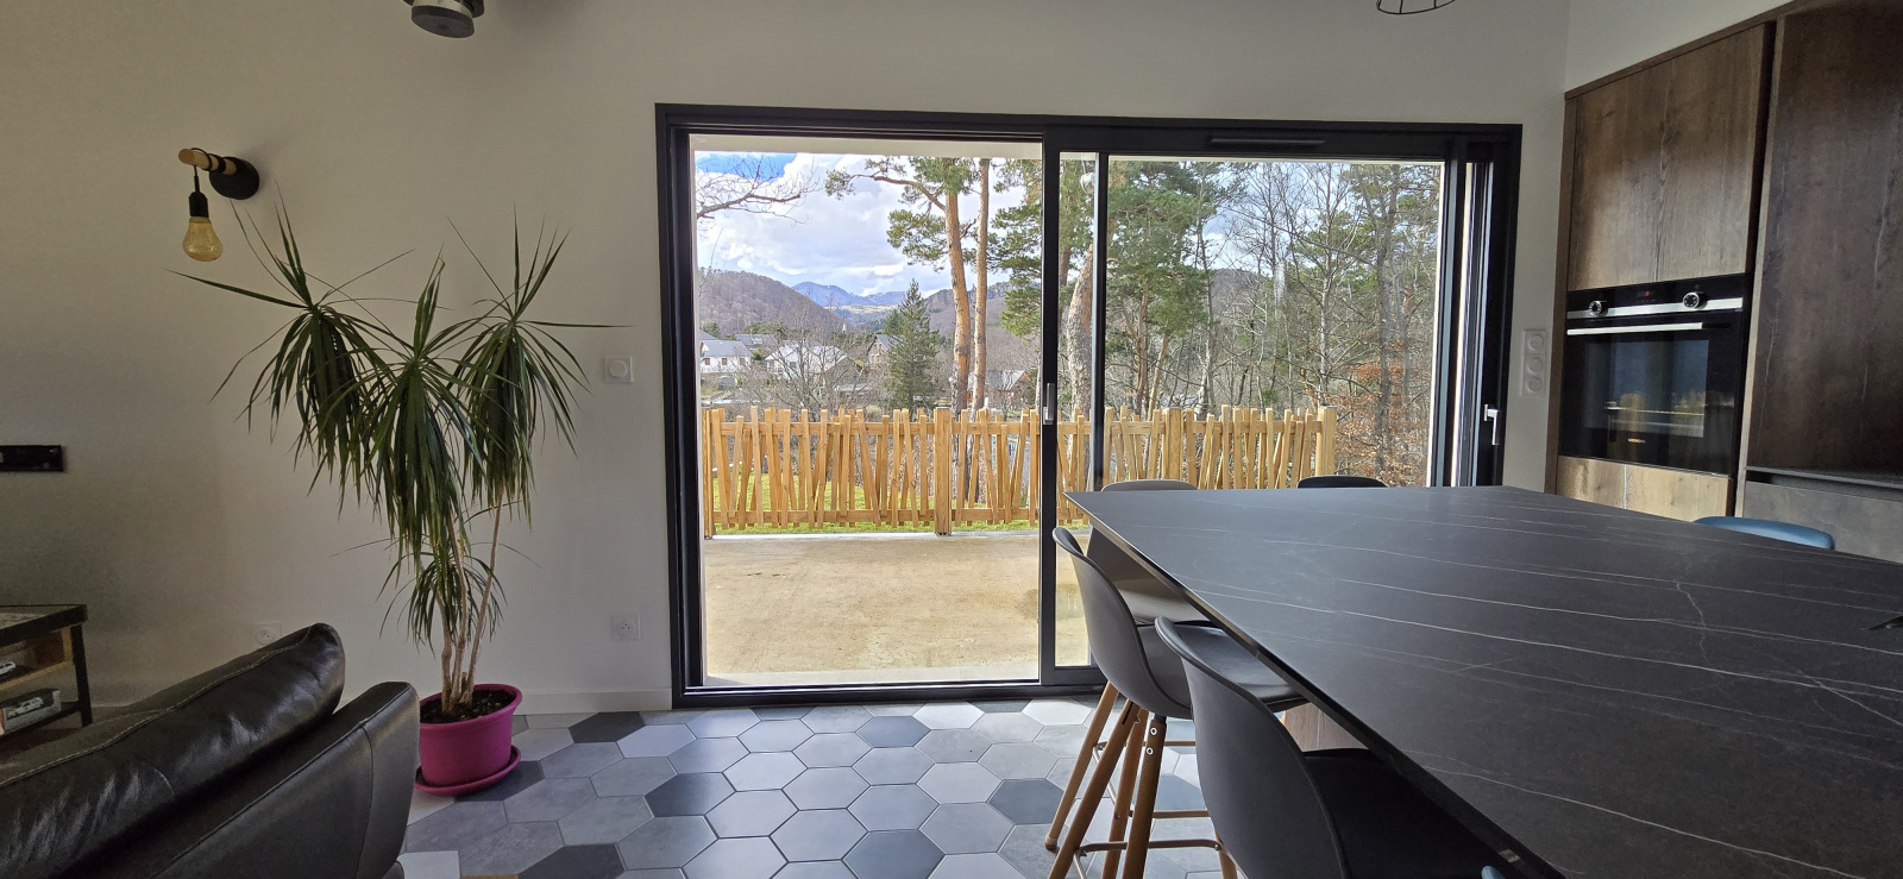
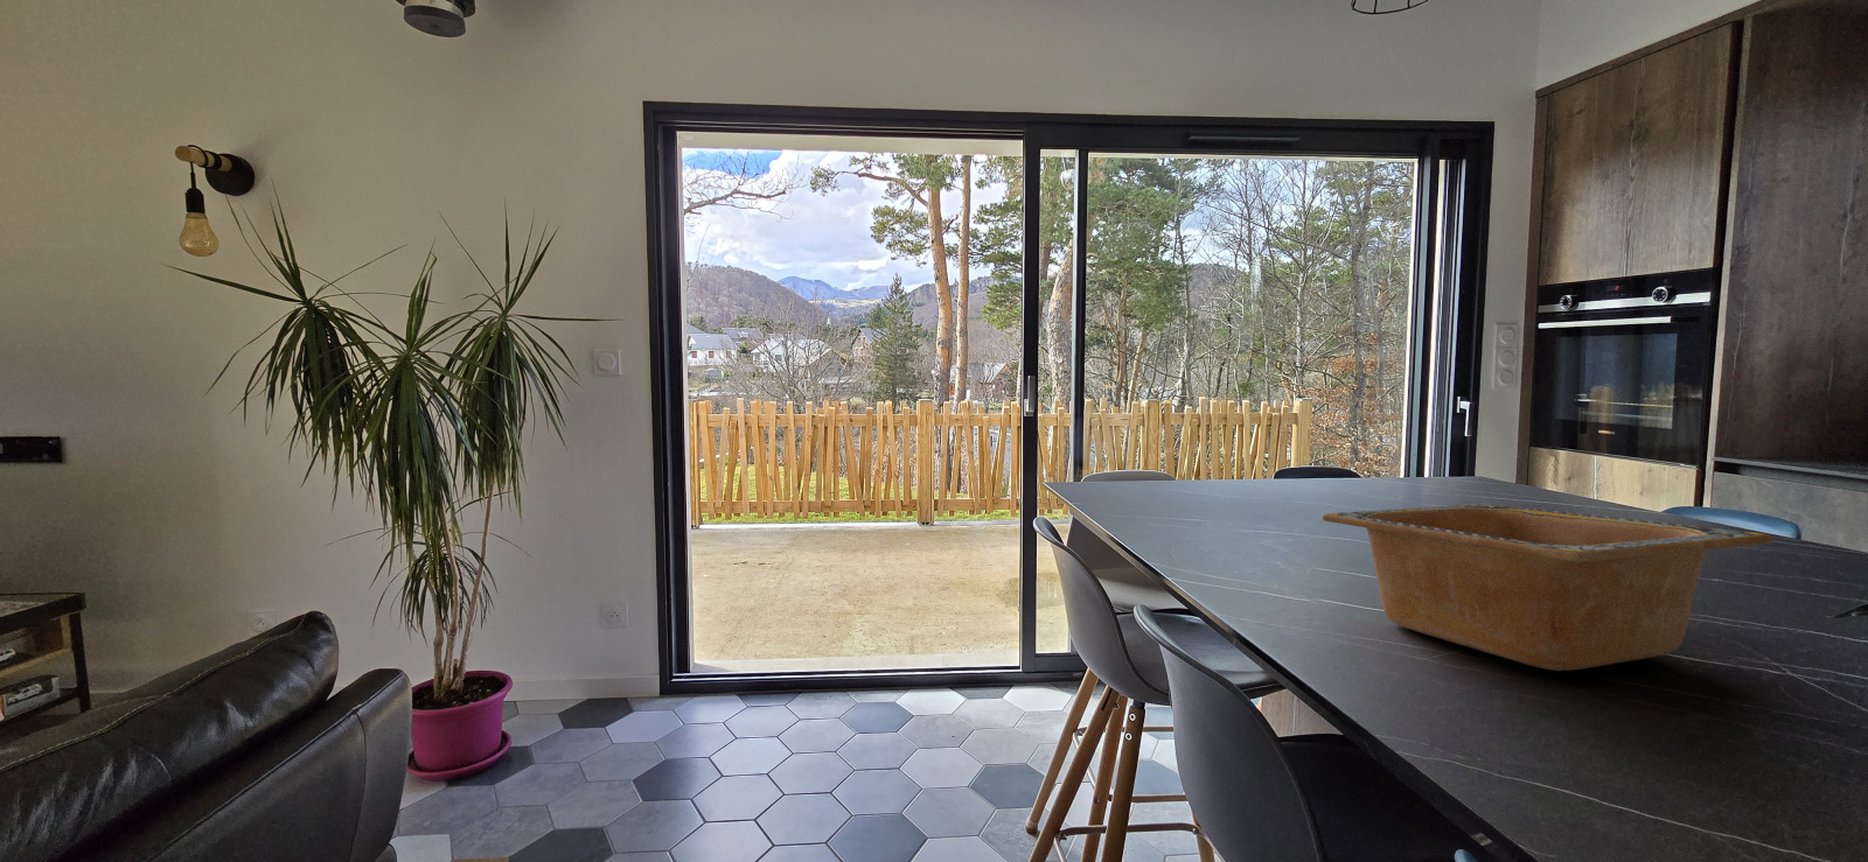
+ serving bowl (1519, 579)
